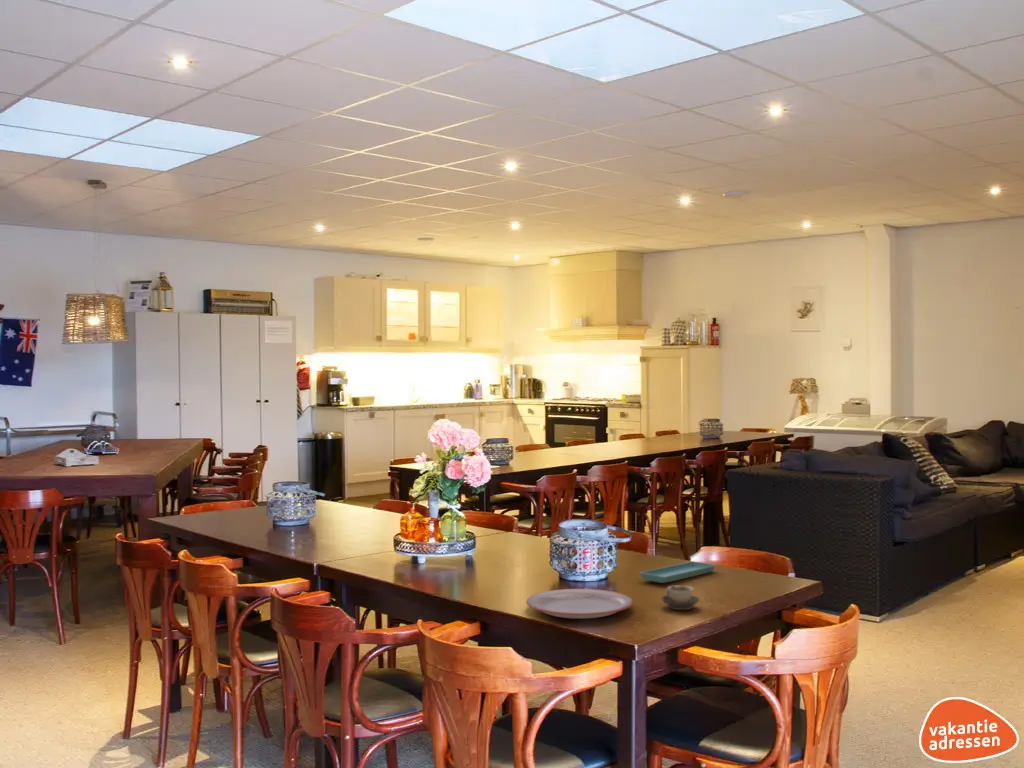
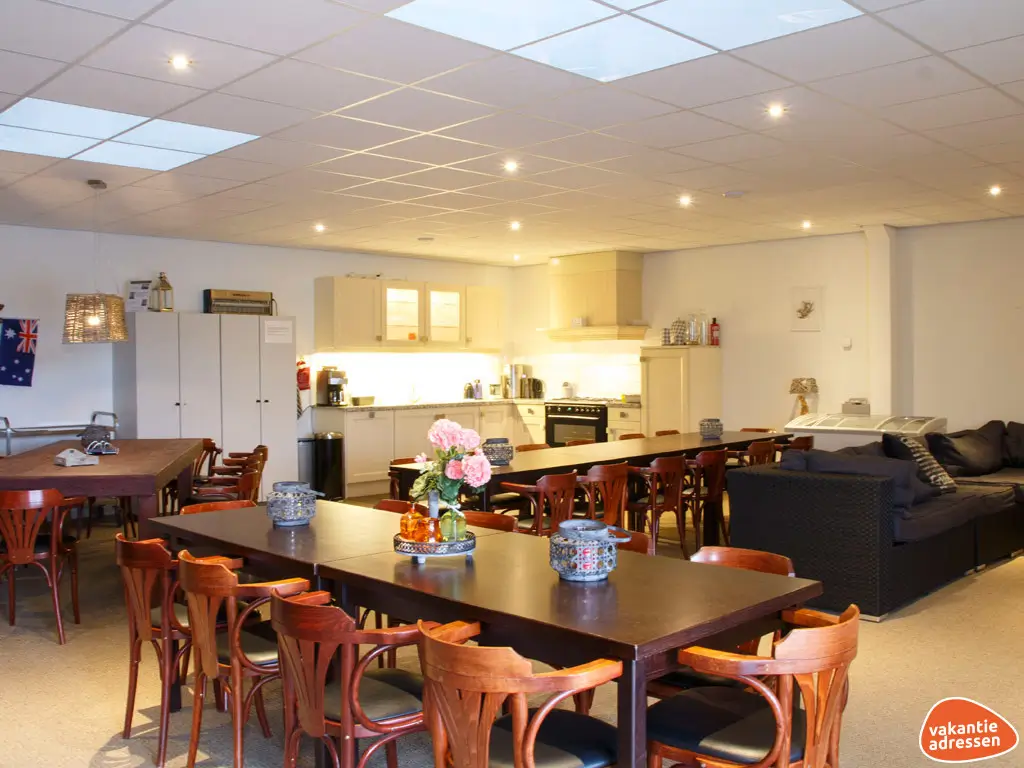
- saucer (678, 572)
- cup (680, 597)
- plate (579, 604)
